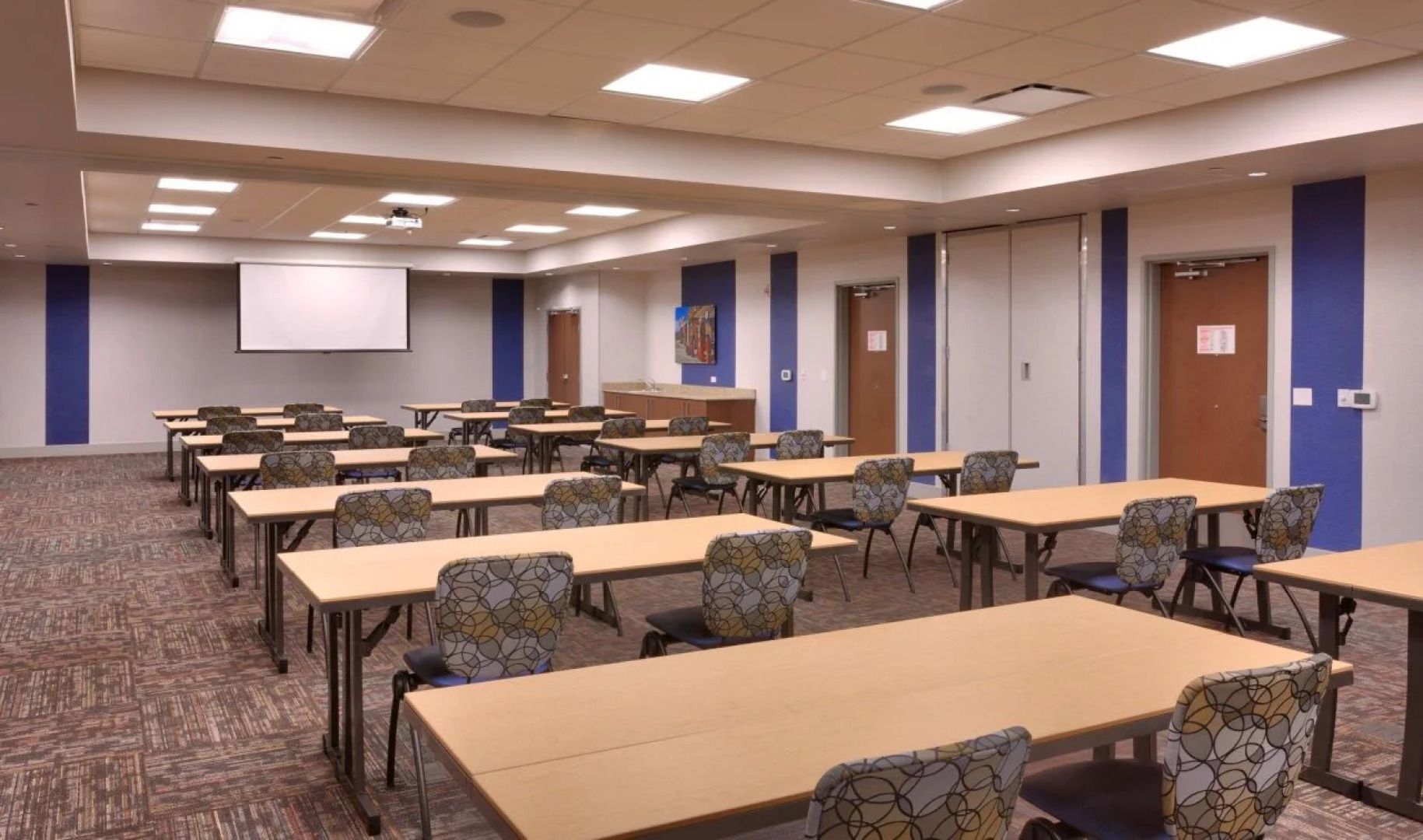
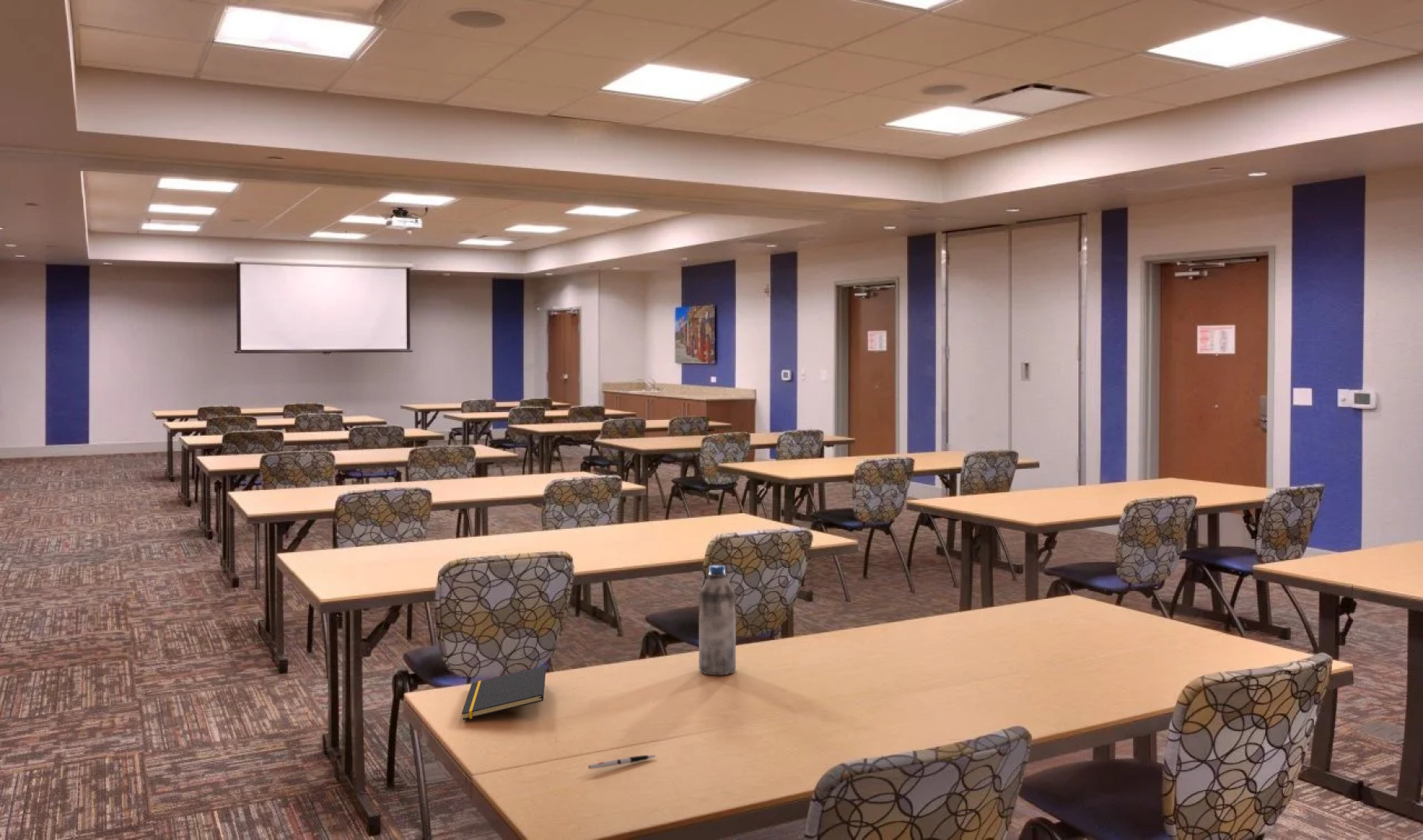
+ notepad (506, 691)
+ pen (622, 761)
+ water bottle (717, 618)
